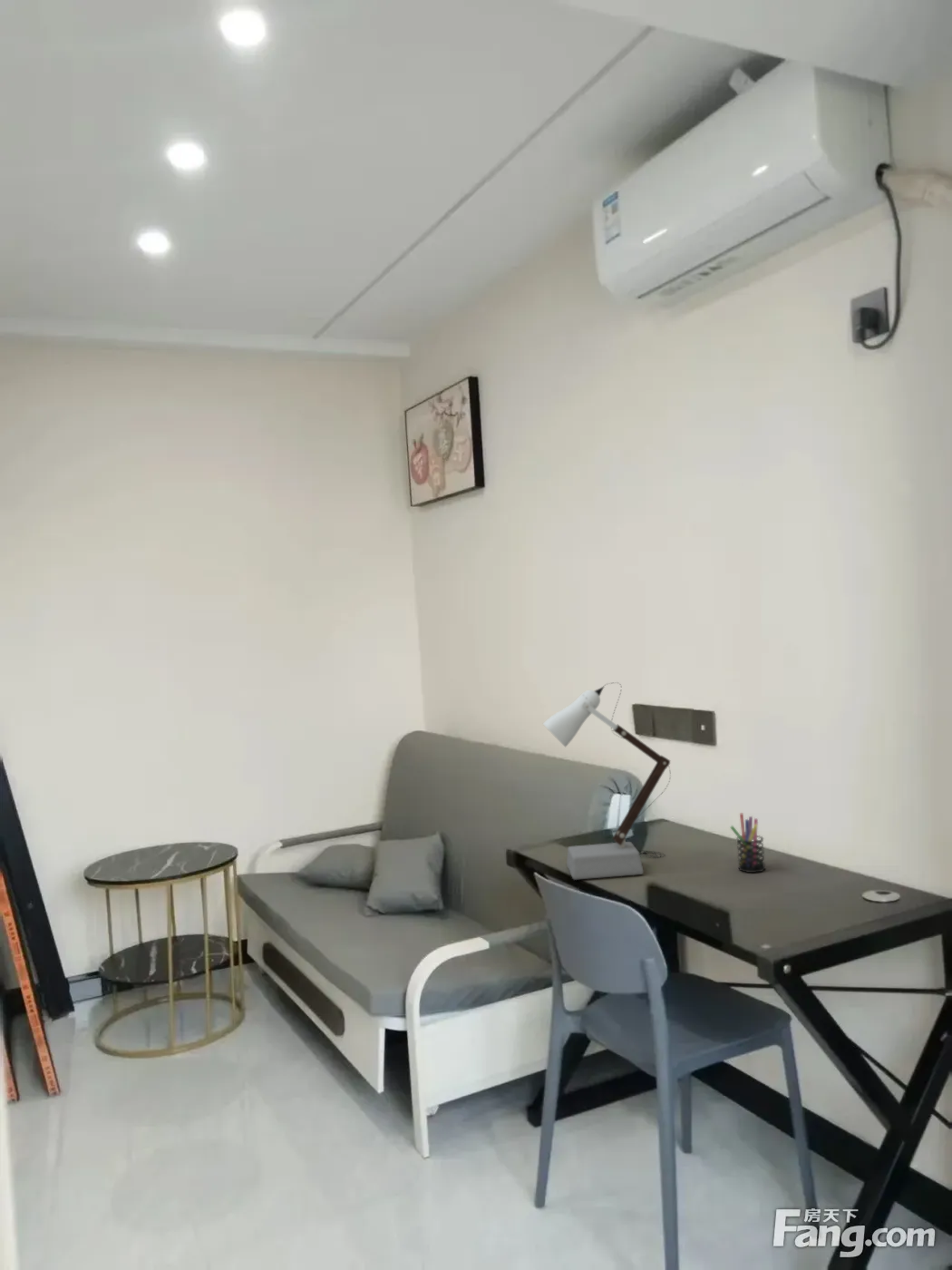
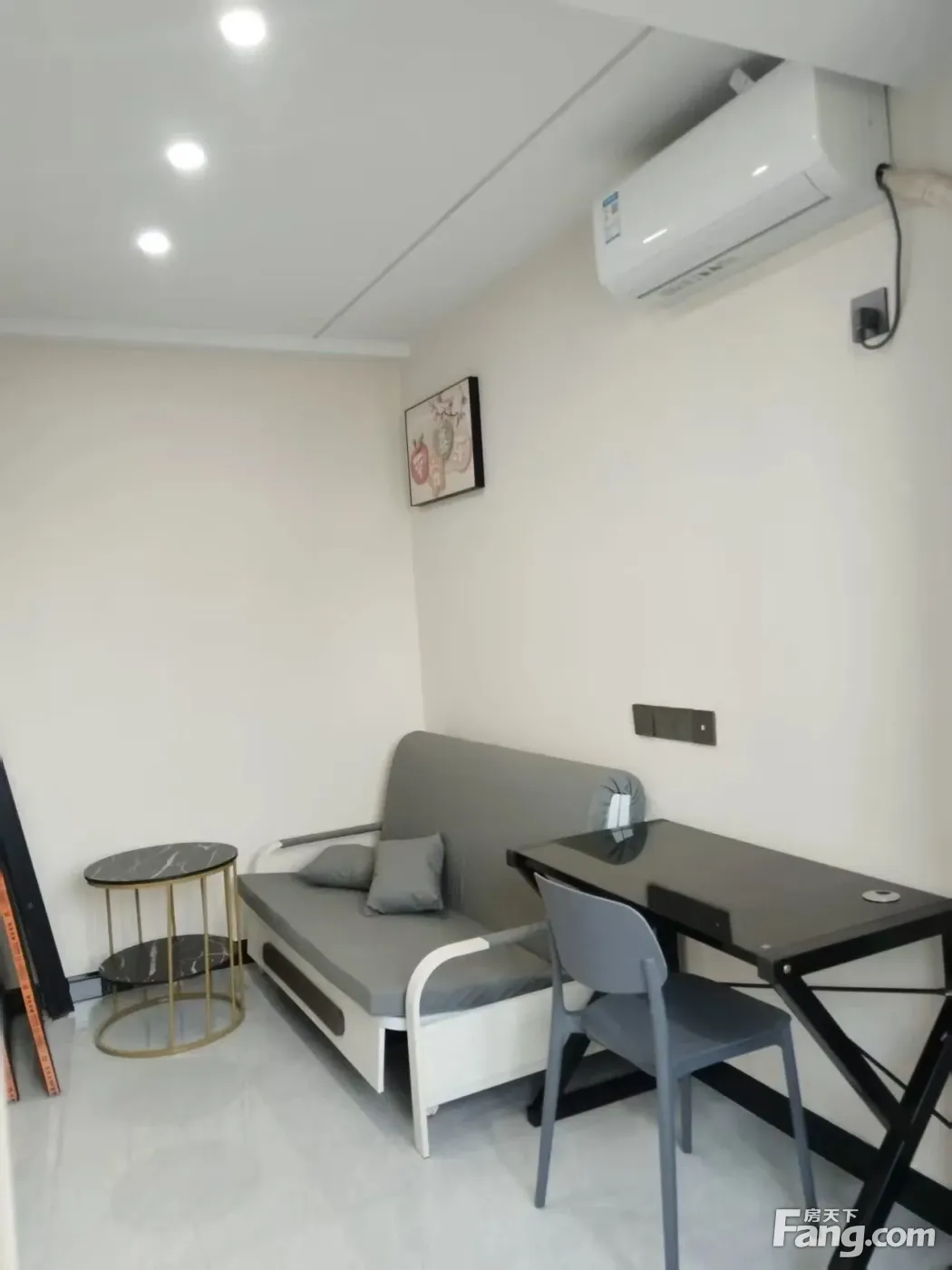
- pen holder (746, 842)
- desk lamp (640, 790)
